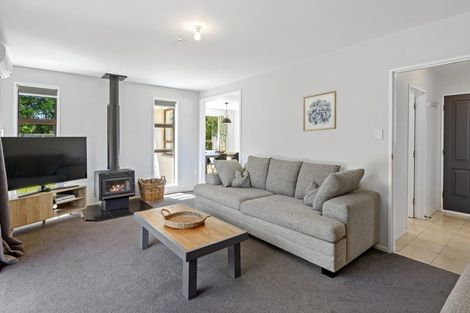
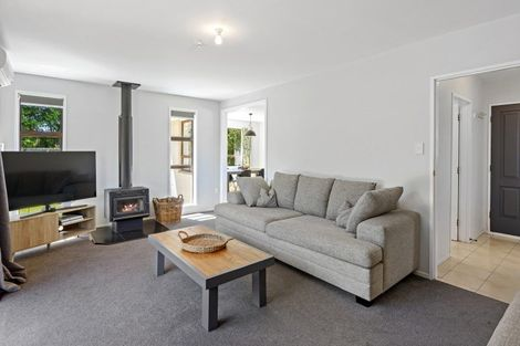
- wall art (318, 112)
